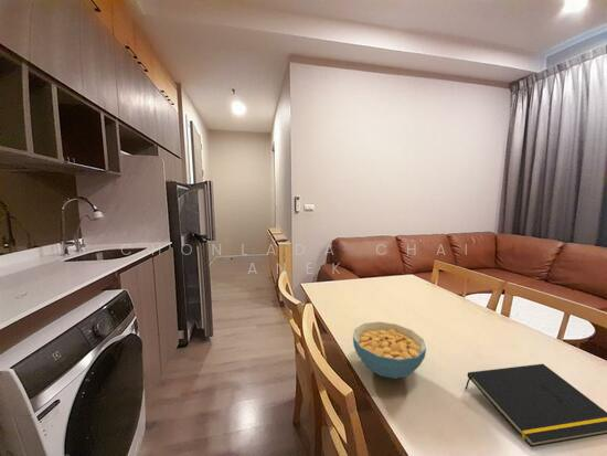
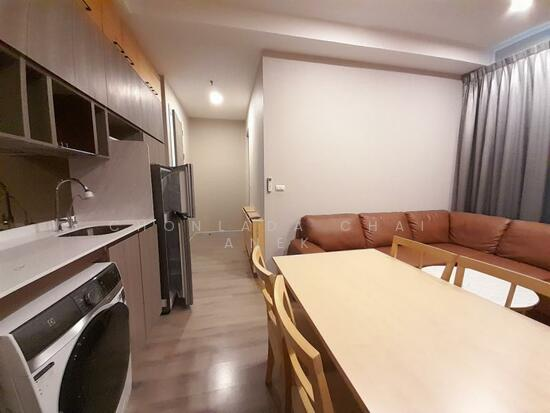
- cereal bowl (386, 353)
- notepad (537, 399)
